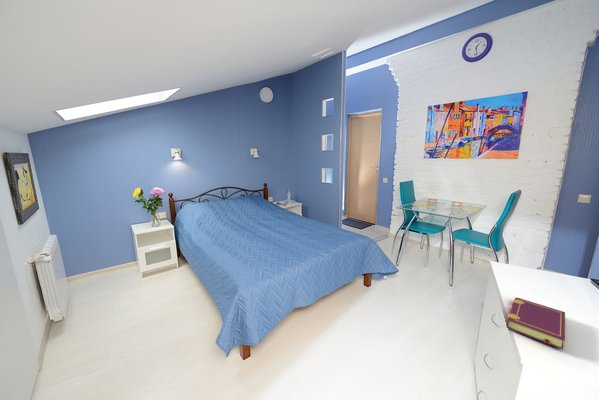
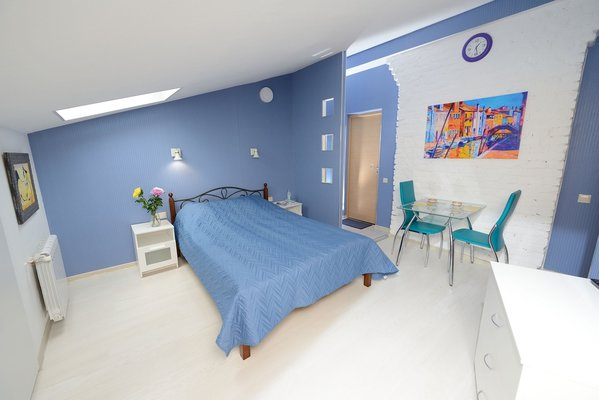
- book (535, 319)
